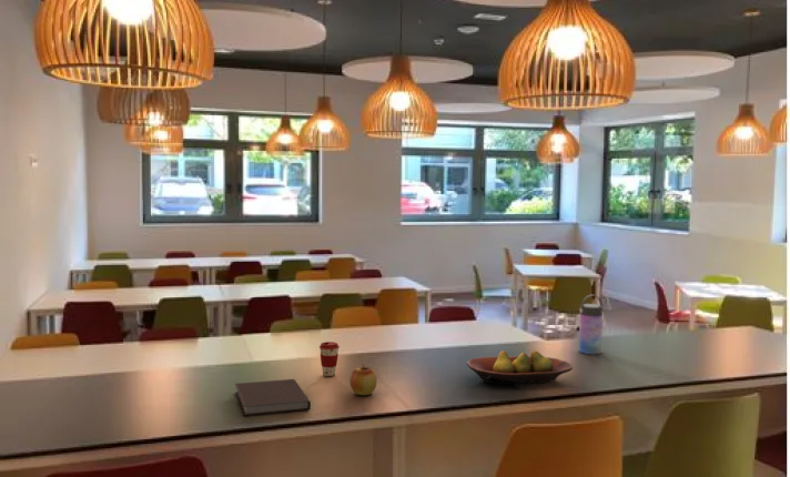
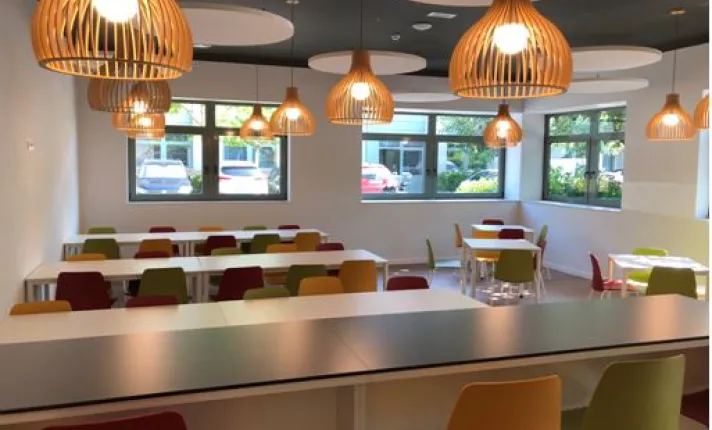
- water bottle (590, 323)
- notebook (271, 396)
- coffee cup (328, 358)
- fruit bowl (518, 365)
- apple (363, 378)
